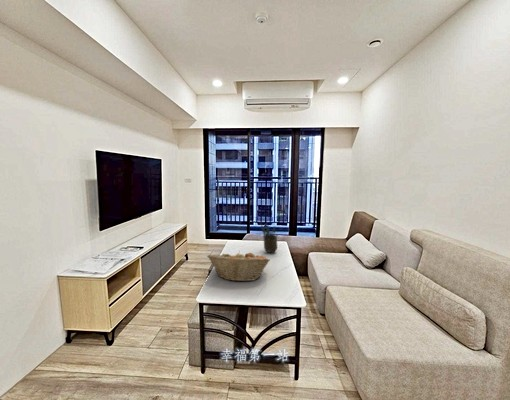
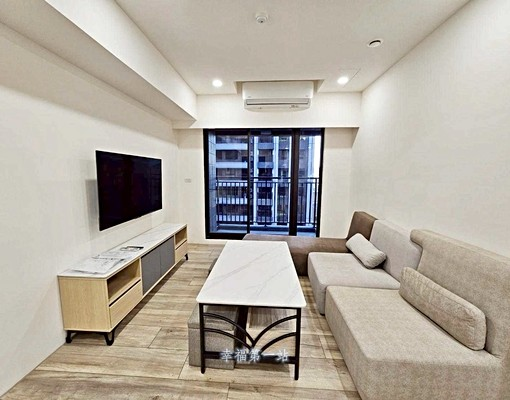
- fruit basket (238, 262)
- potted plant (268, 235)
